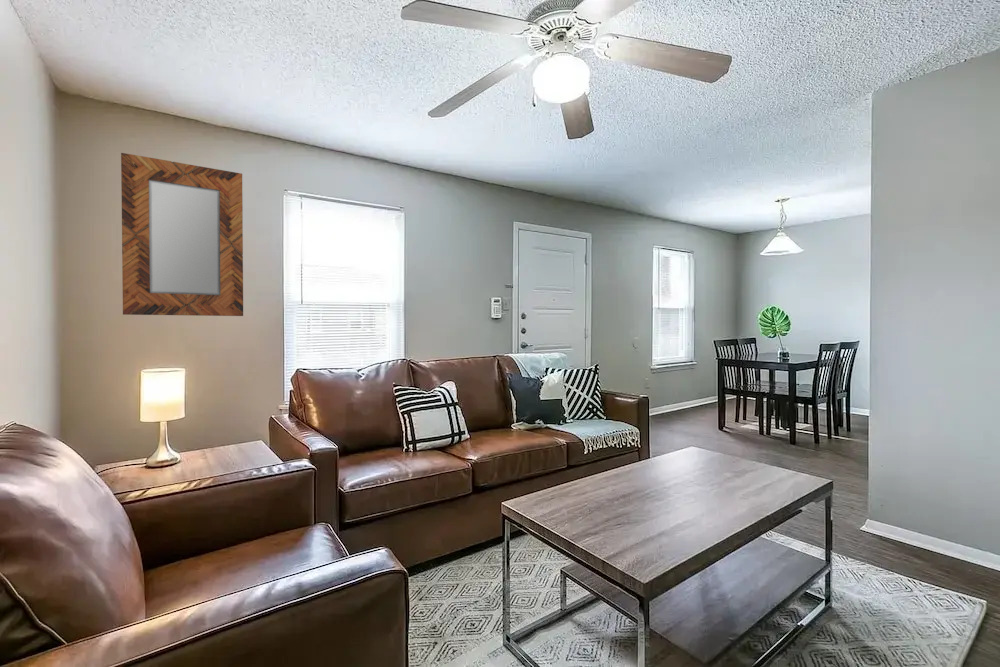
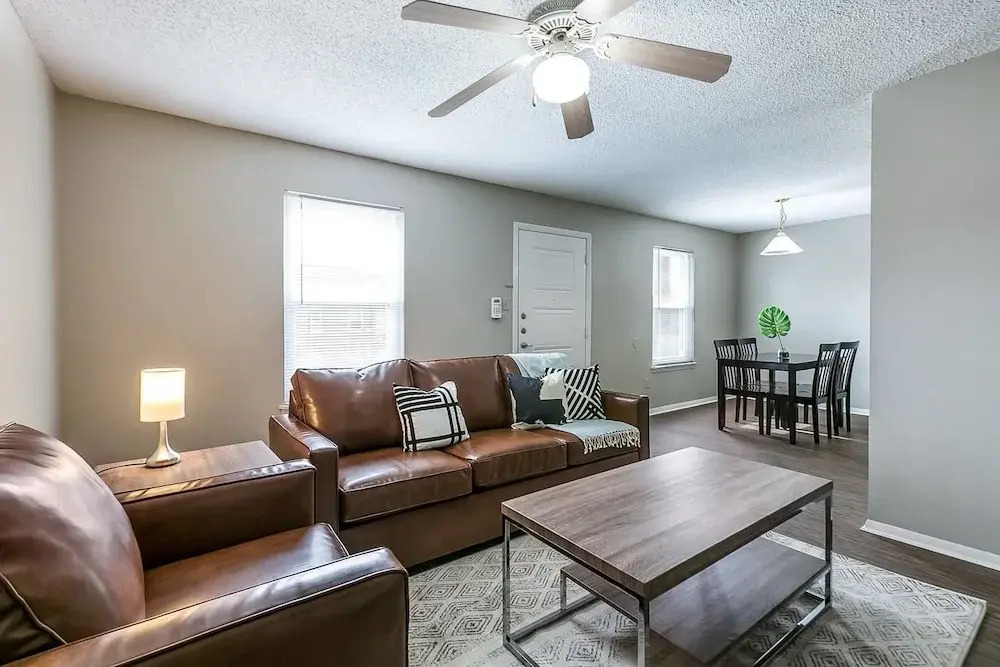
- home mirror (186, 240)
